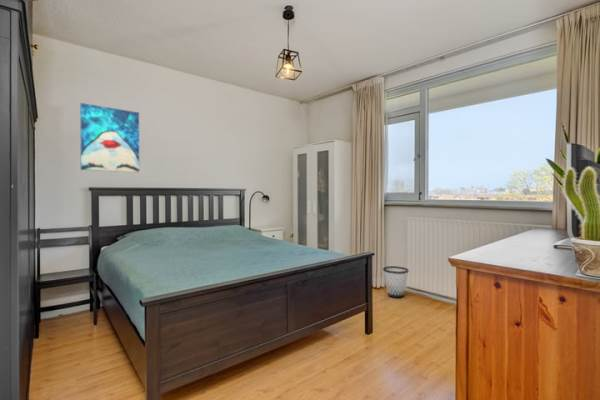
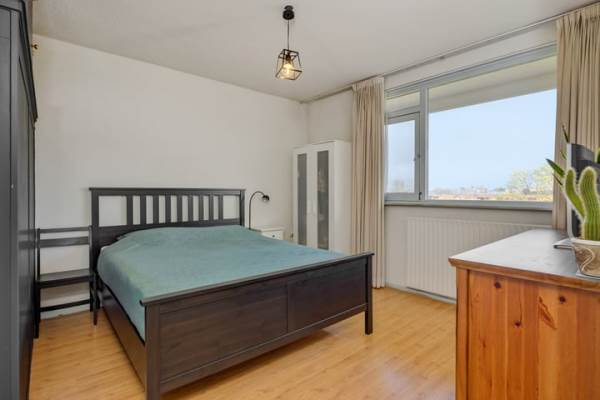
- wall art (111, 139)
- wastebasket (395, 282)
